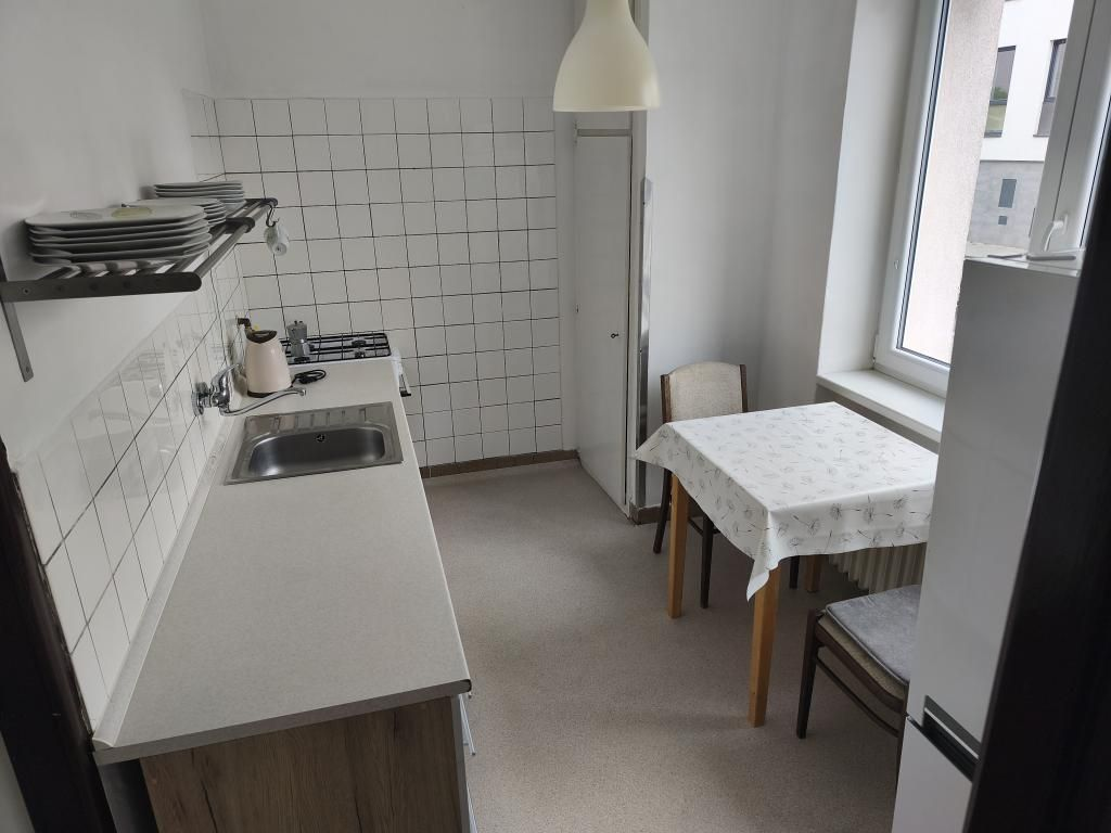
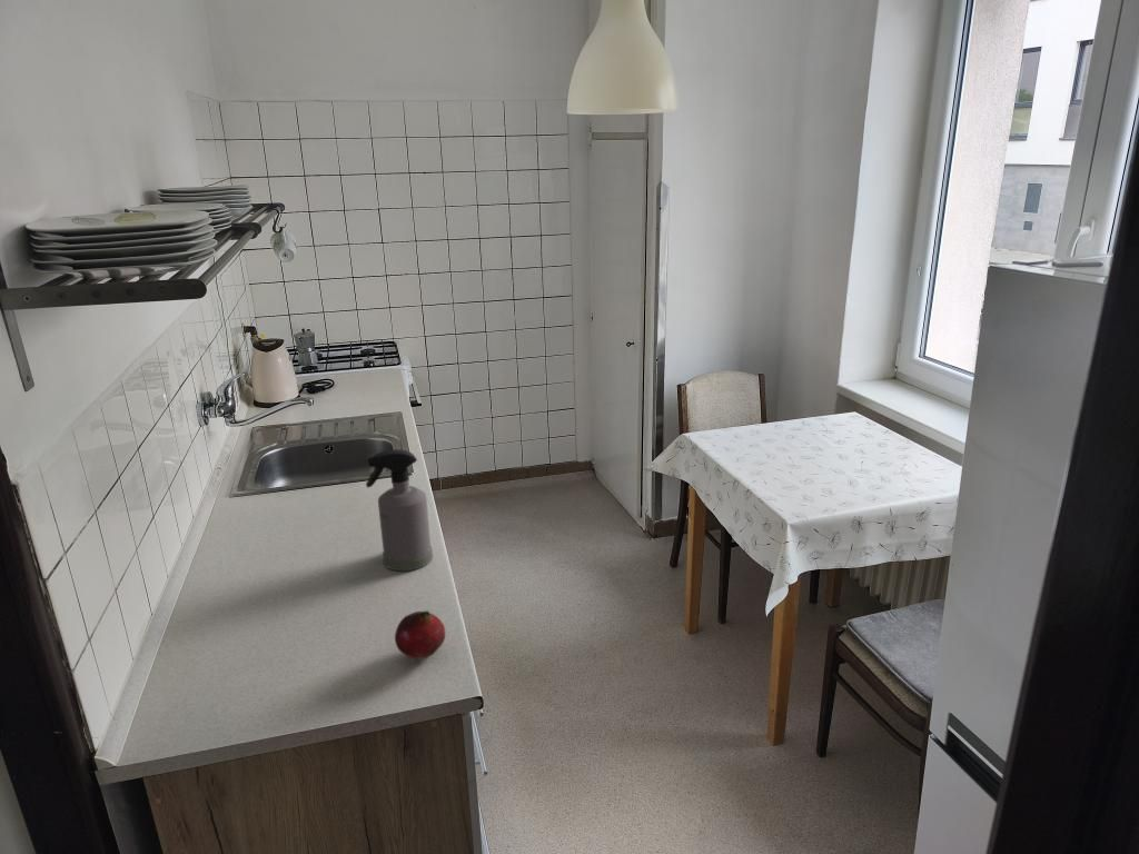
+ fruit (419, 632)
+ spray bottle (398, 506)
